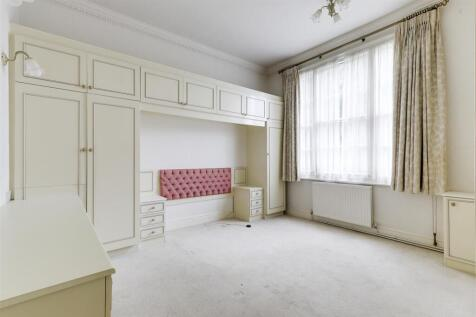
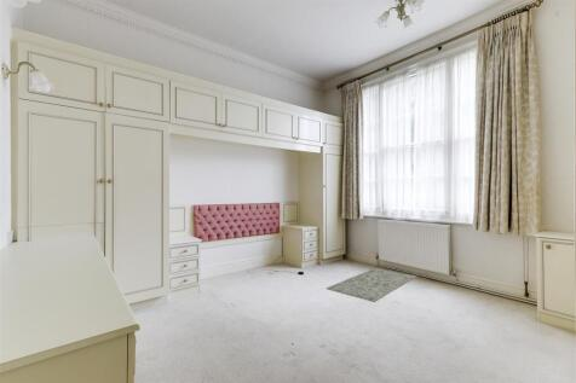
+ rug (374, 282)
